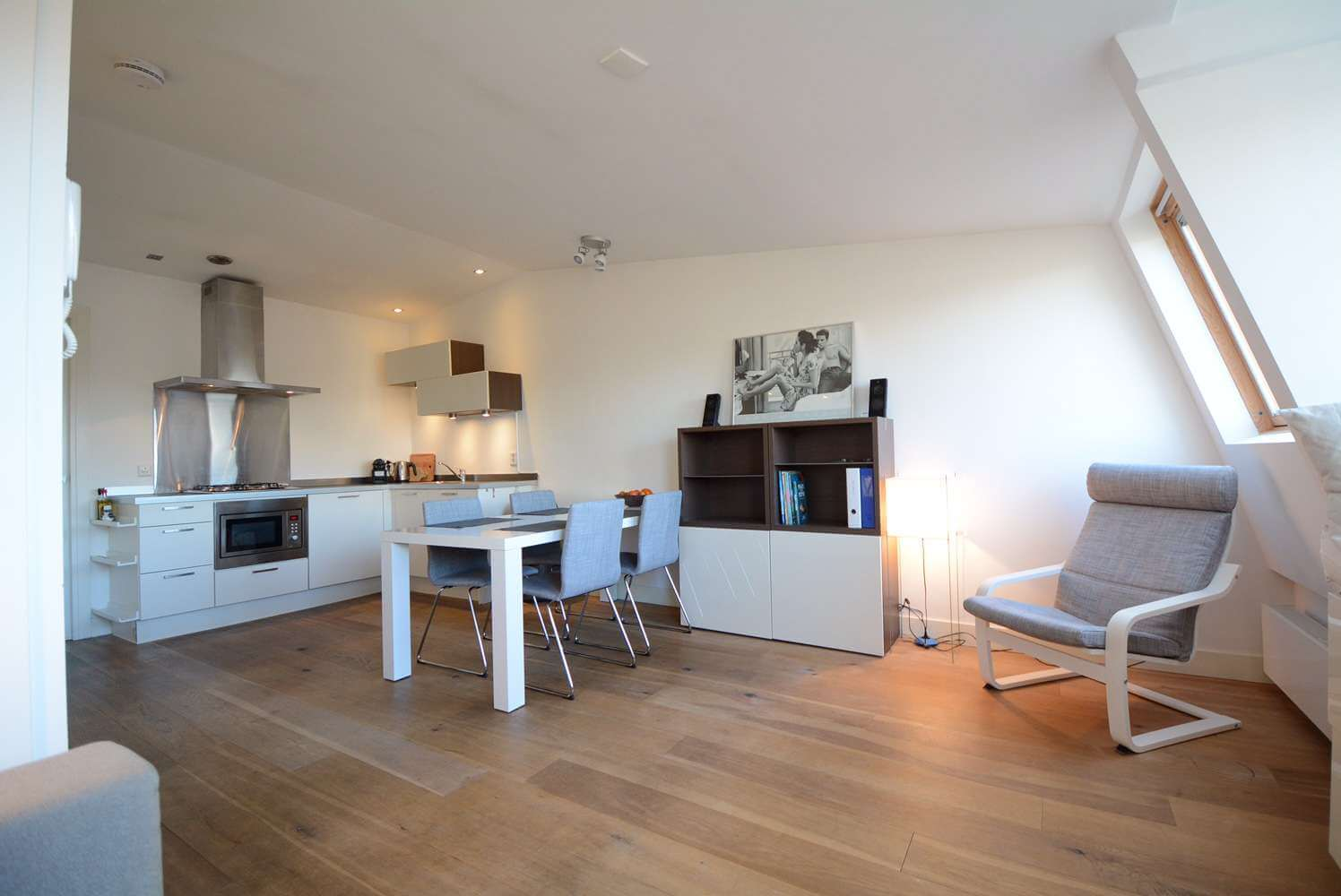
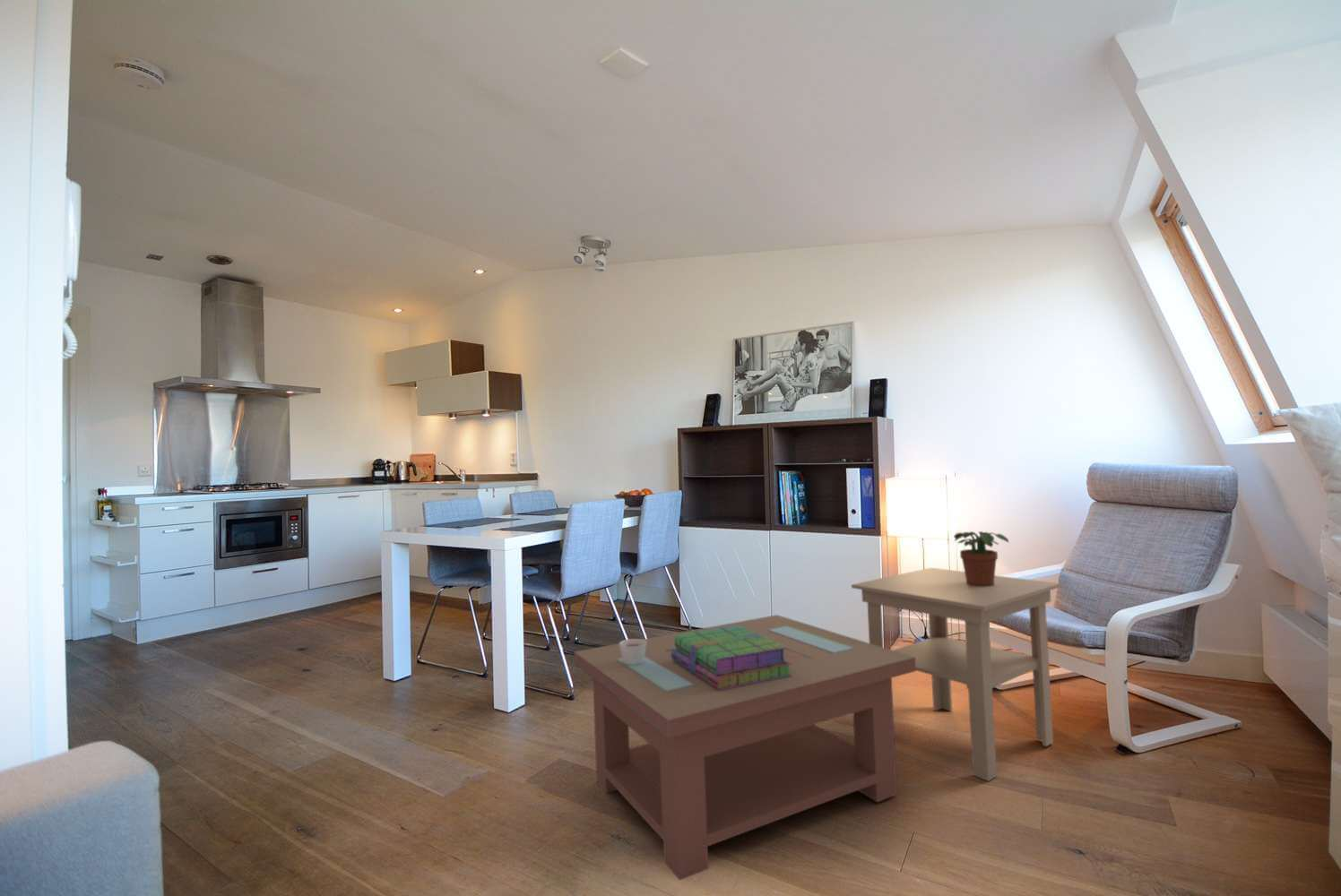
+ side table (957, 661)
+ candle (633, 652)
+ stack of books (728, 653)
+ coffee table (739, 720)
+ potted plant (981, 557)
